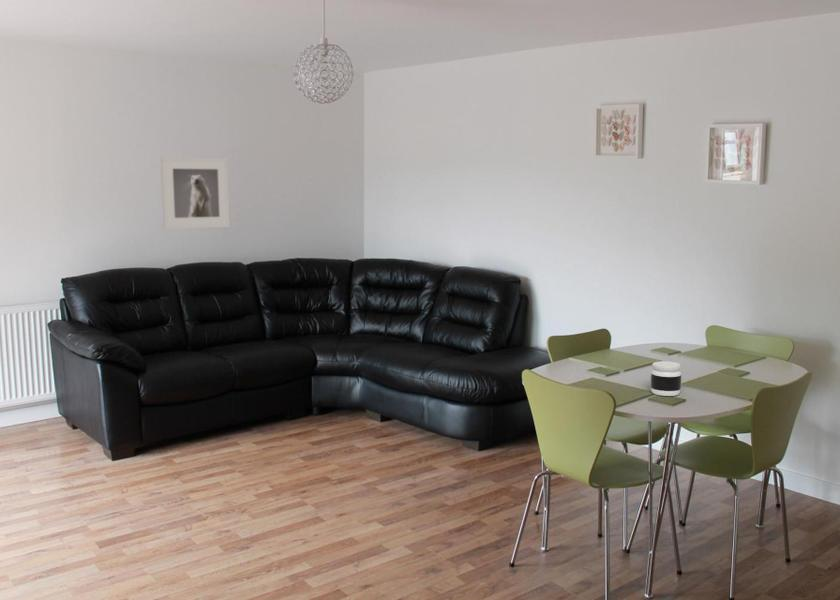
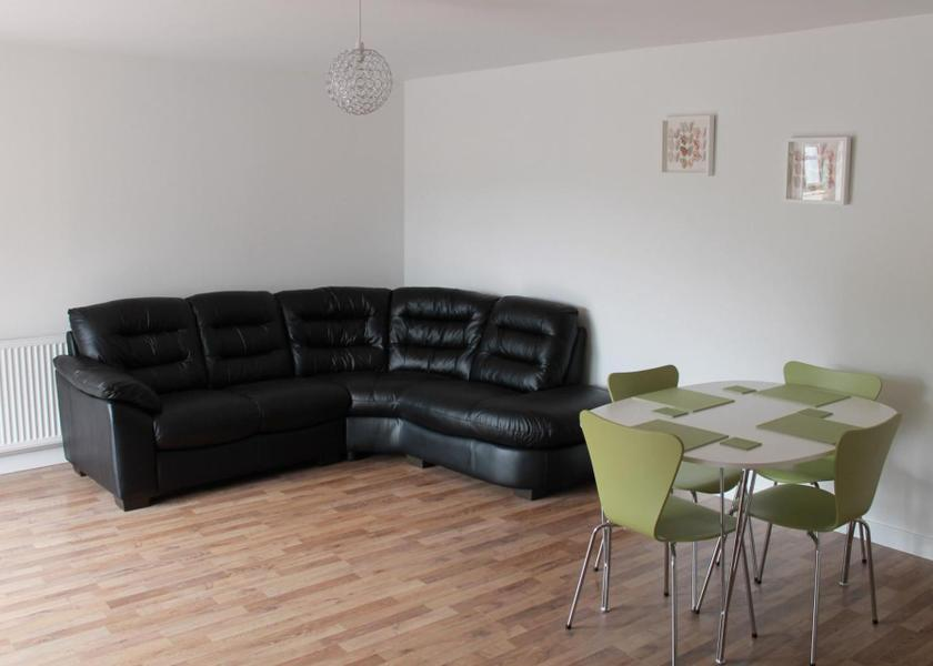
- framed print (196, 193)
- jar (666, 378)
